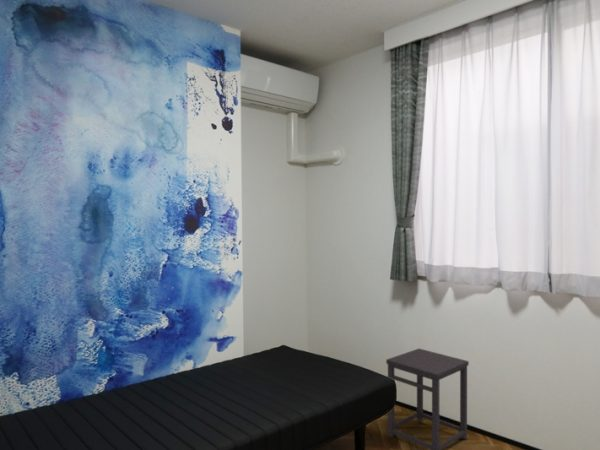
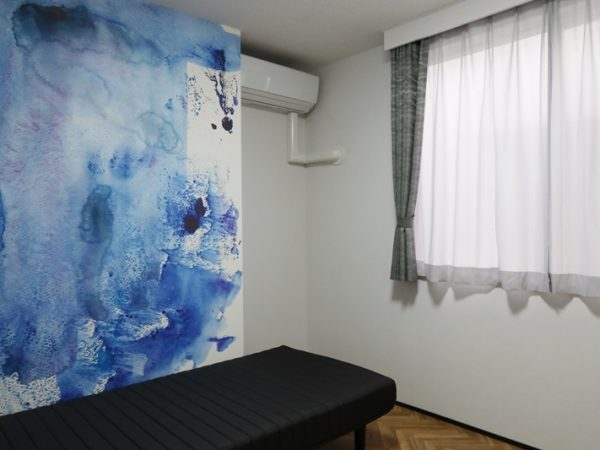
- side table (422, 398)
